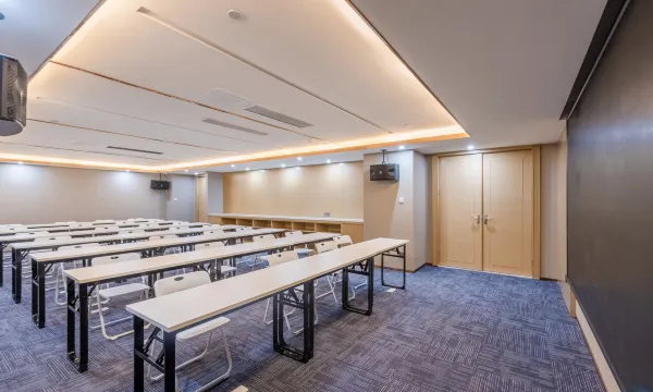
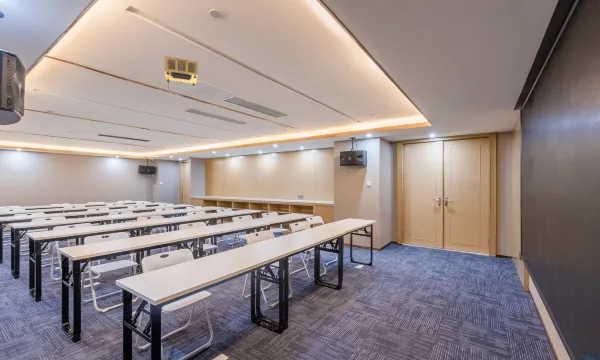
+ projector (181, 73)
